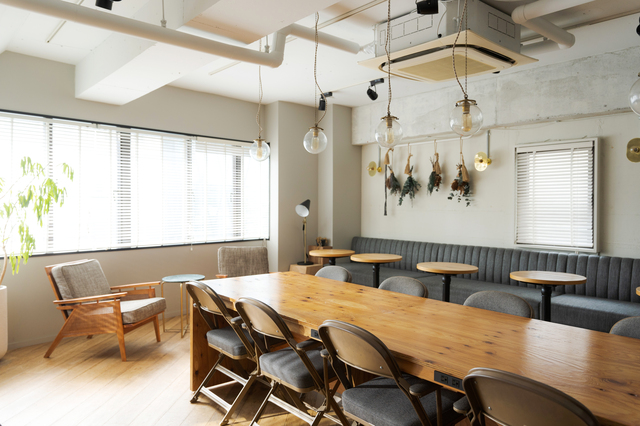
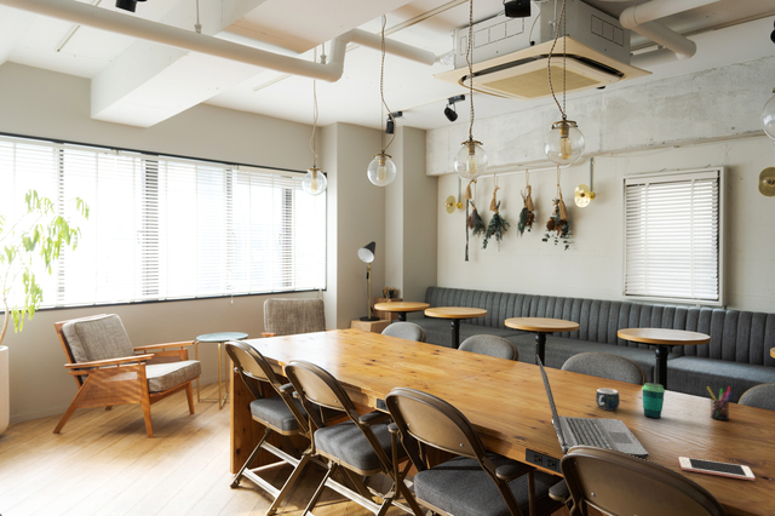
+ cell phone (714, 468)
+ pen holder (721, 401)
+ mug (605, 400)
+ laptop computer (586, 418)
+ cup (653, 400)
